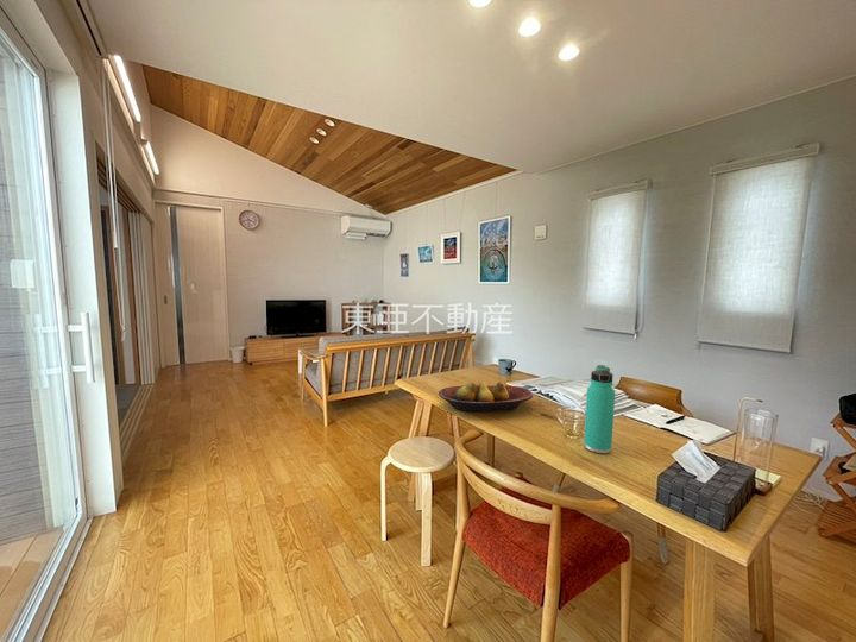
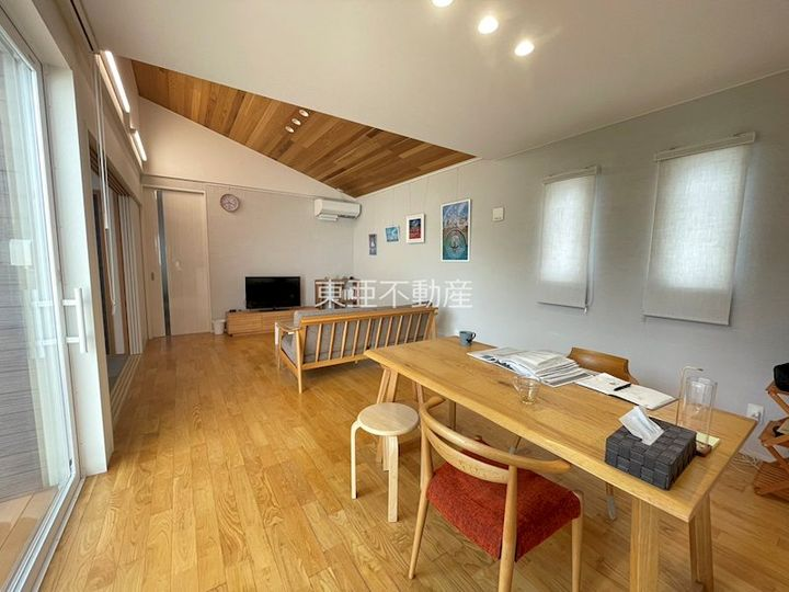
- thermos bottle (599, 407)
- fruit bowl (485, 394)
